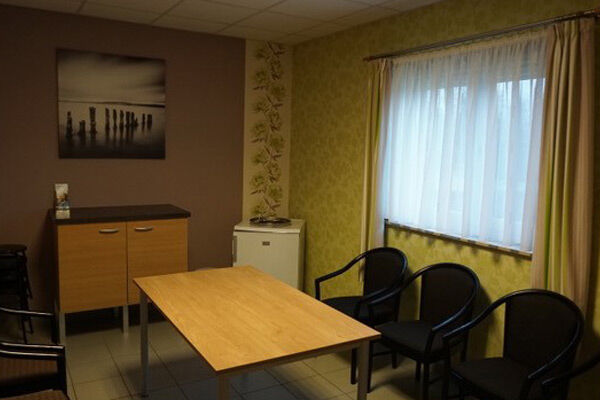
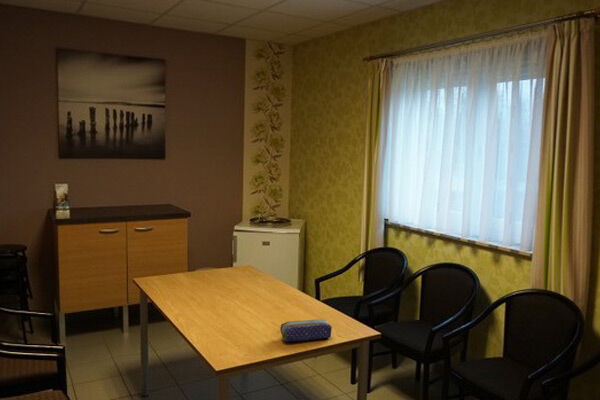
+ pencil case (305, 329)
